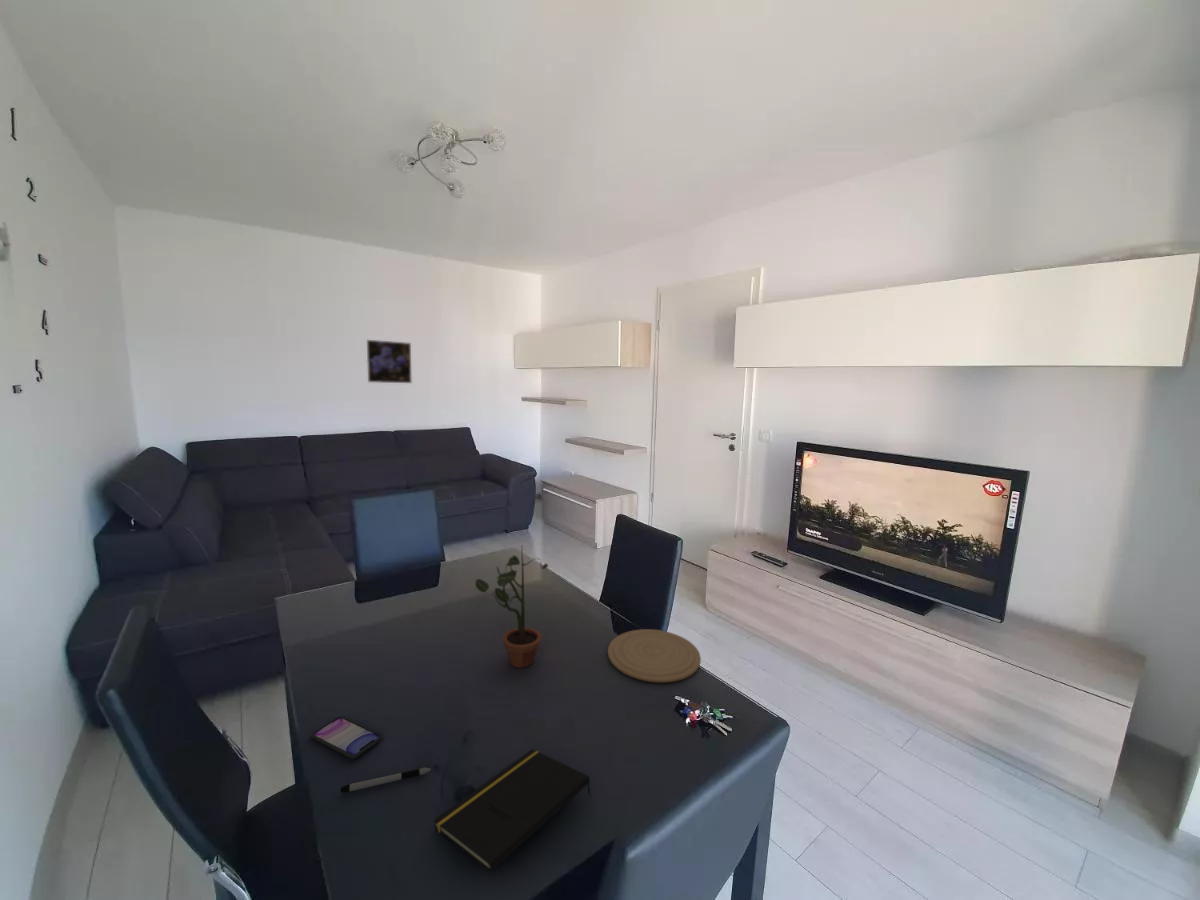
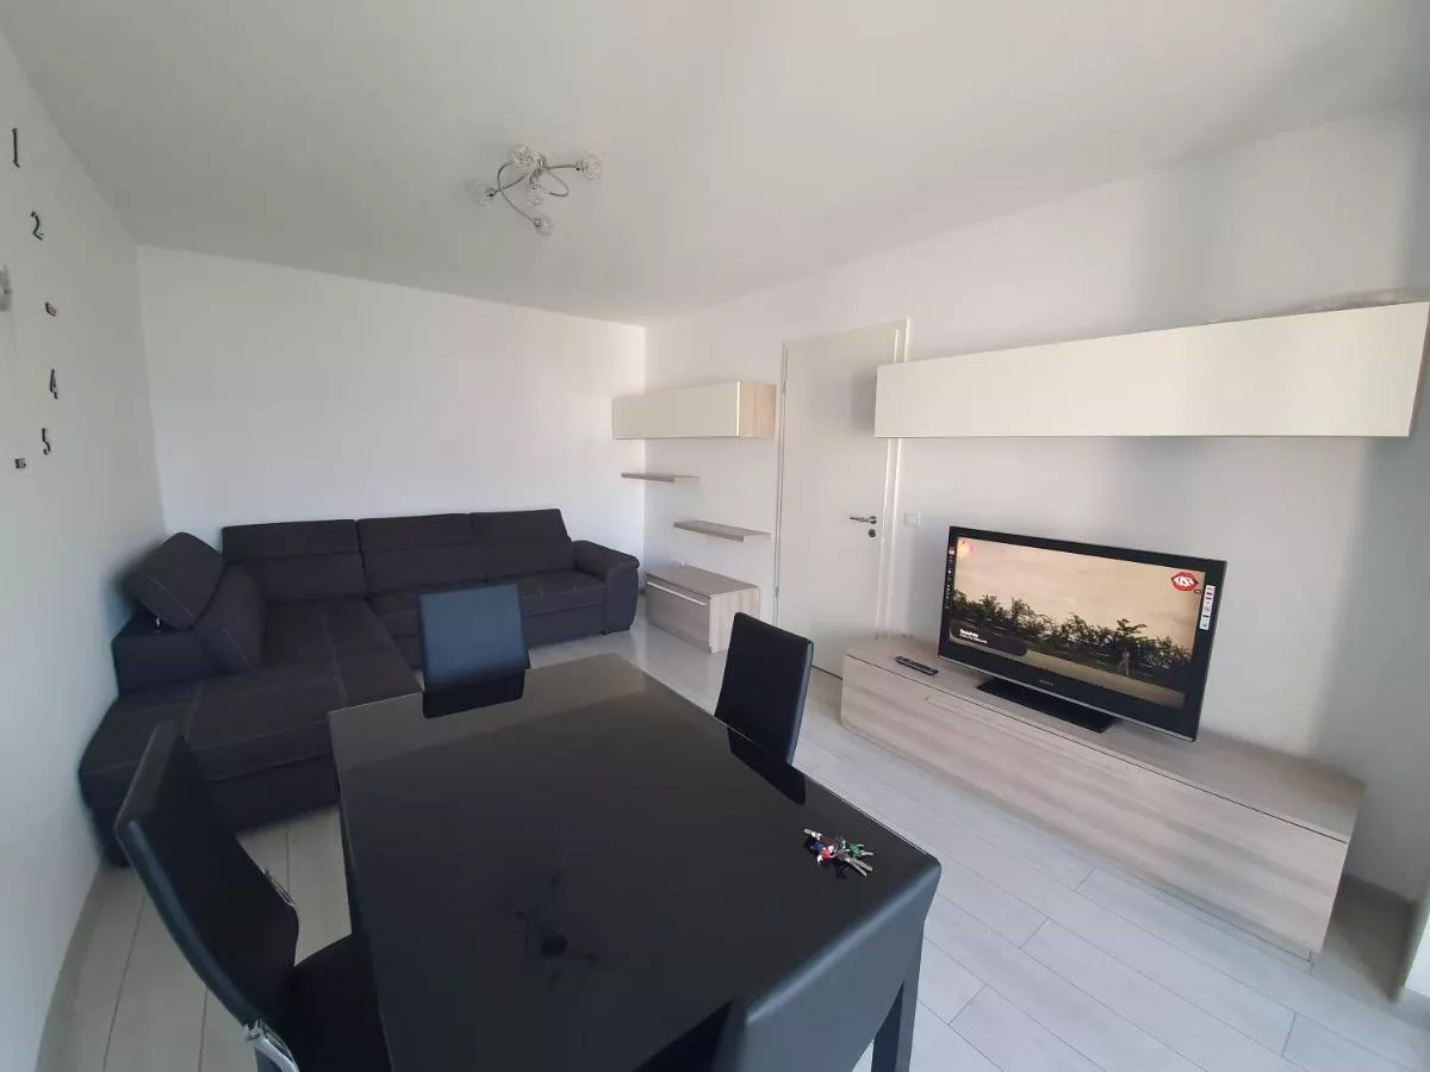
- pen (387, 778)
- notepad (514, 801)
- smartphone (346, 736)
- potted plant (521, 608)
- plate (653, 652)
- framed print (389, 362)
